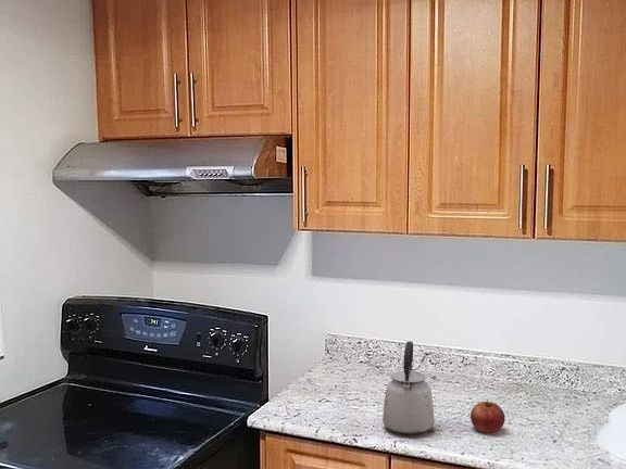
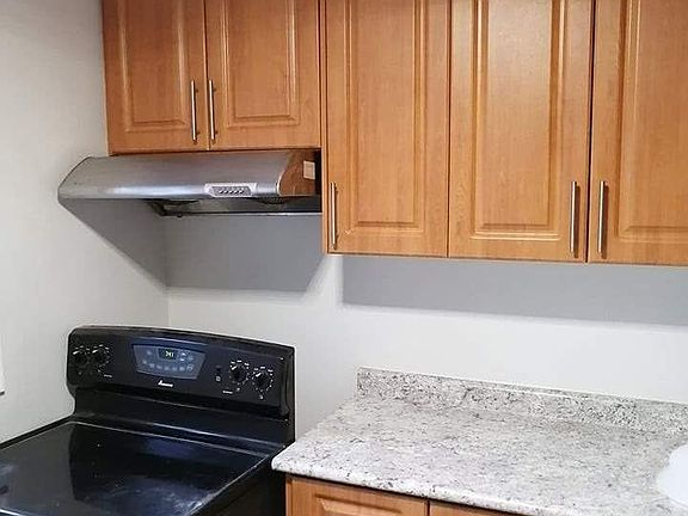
- kettle (409, 383)
- apple (487, 414)
